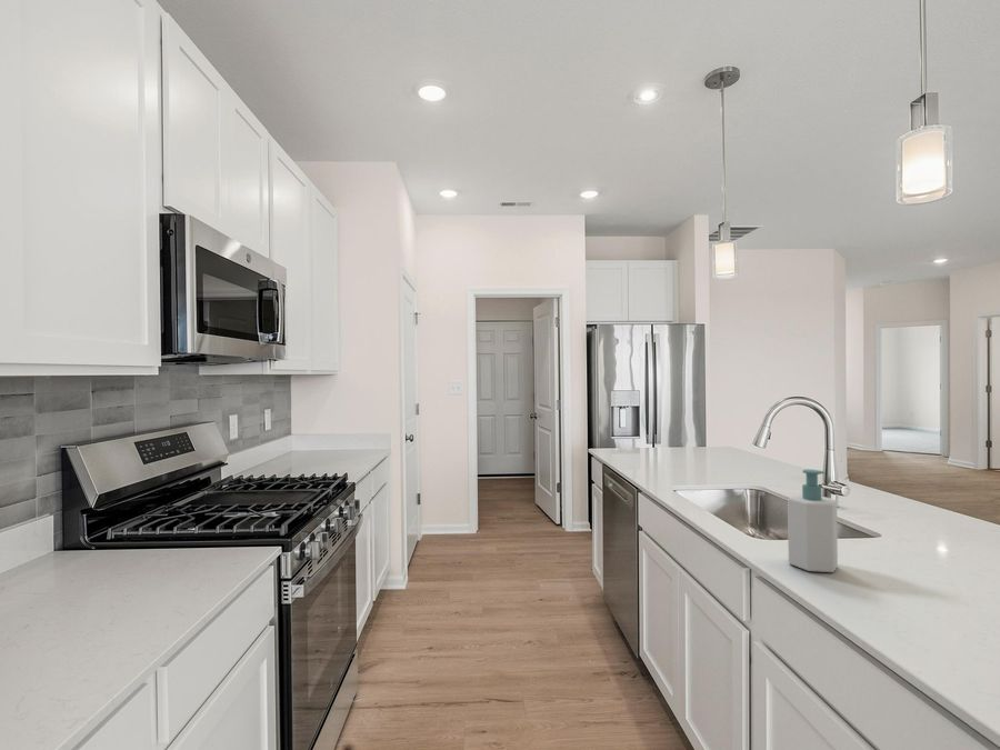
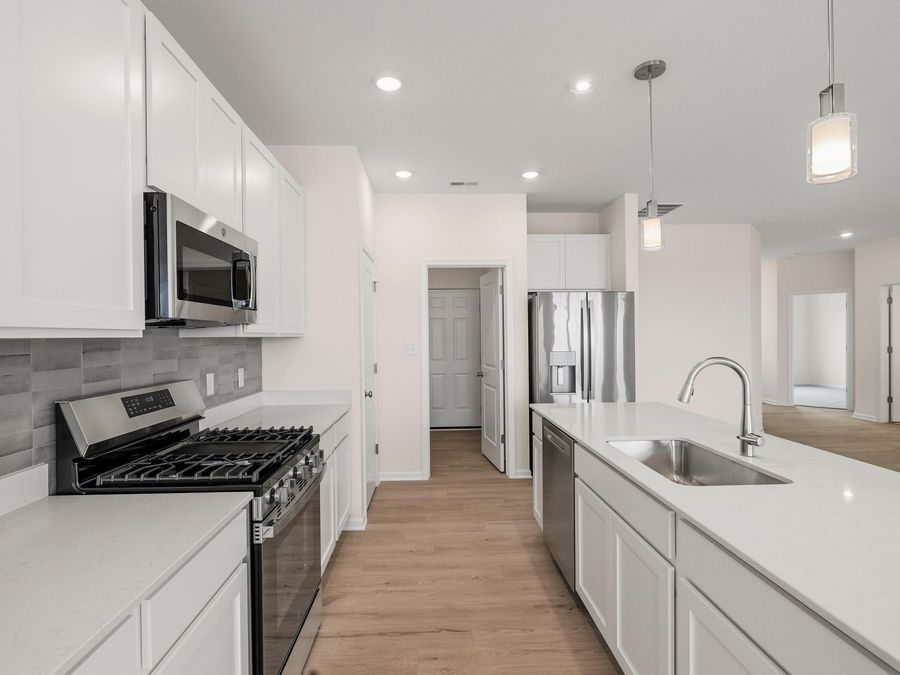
- soap bottle (812, 517)
